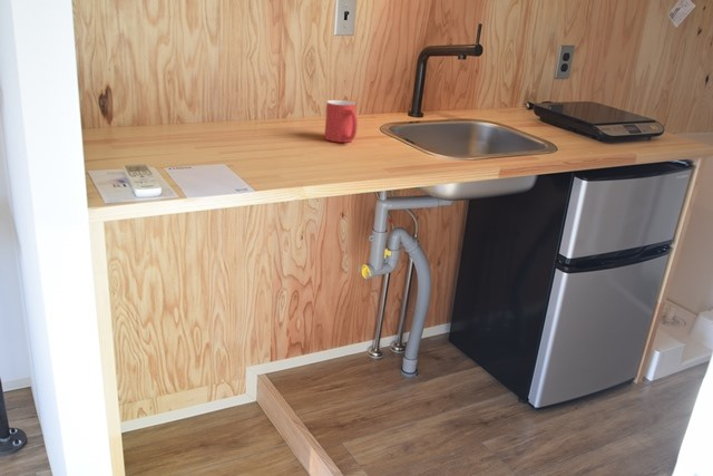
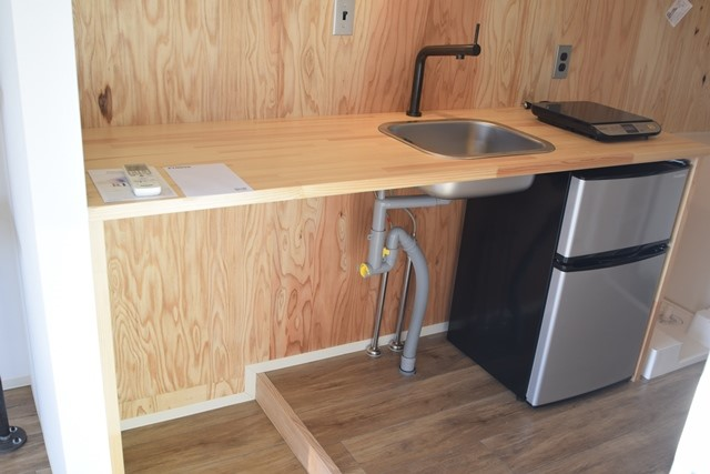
- mug (343, 123)
